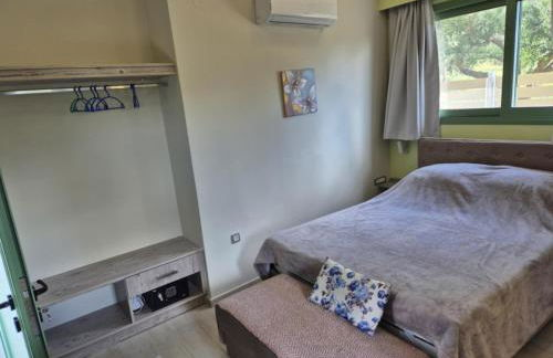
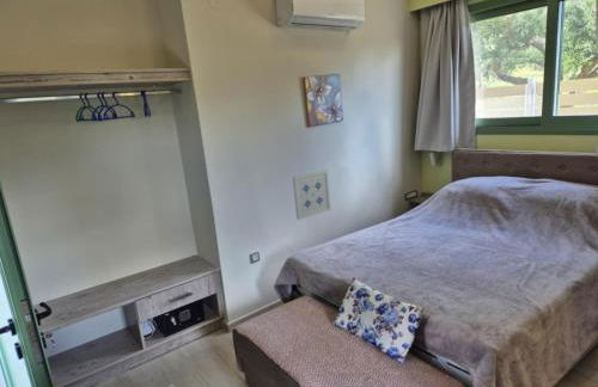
+ wall art (312, 194)
